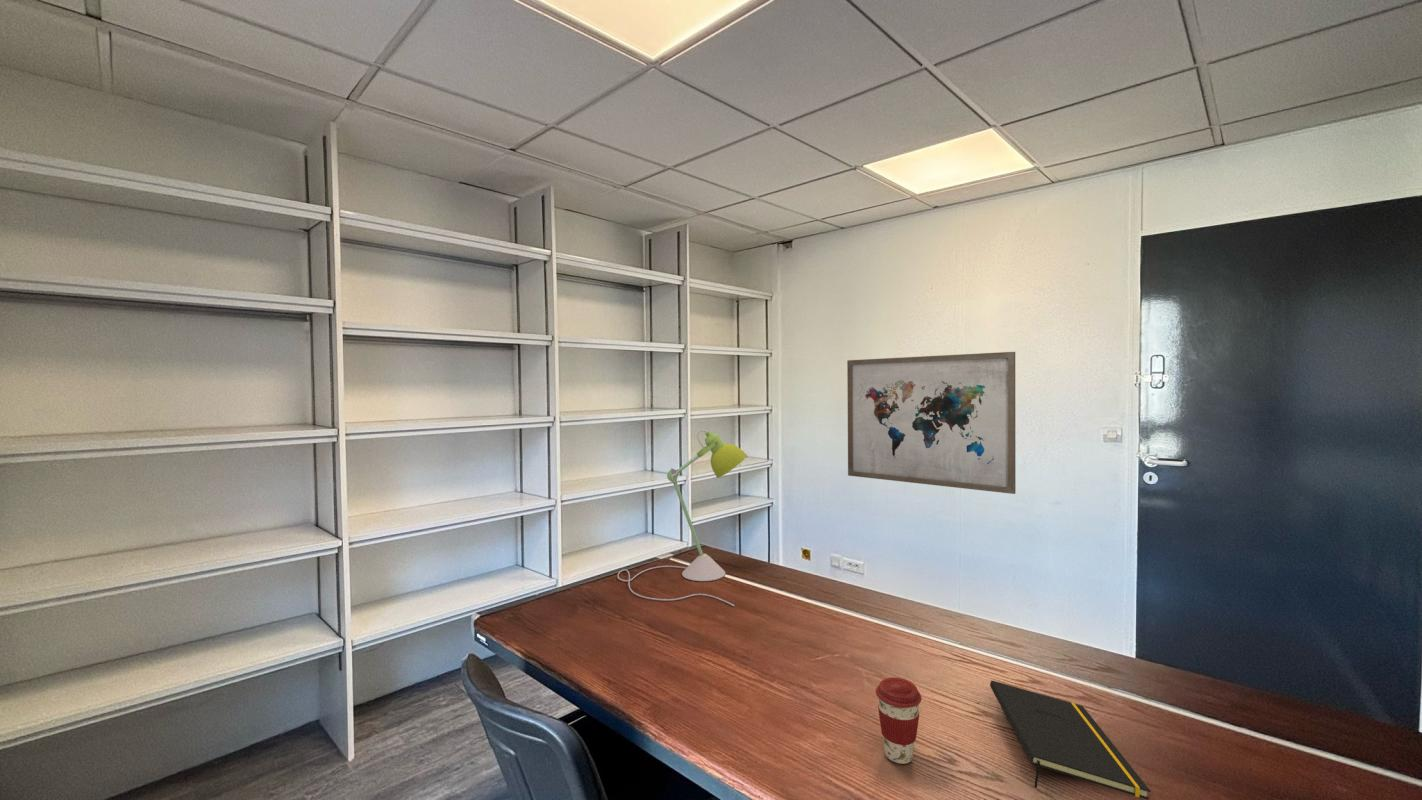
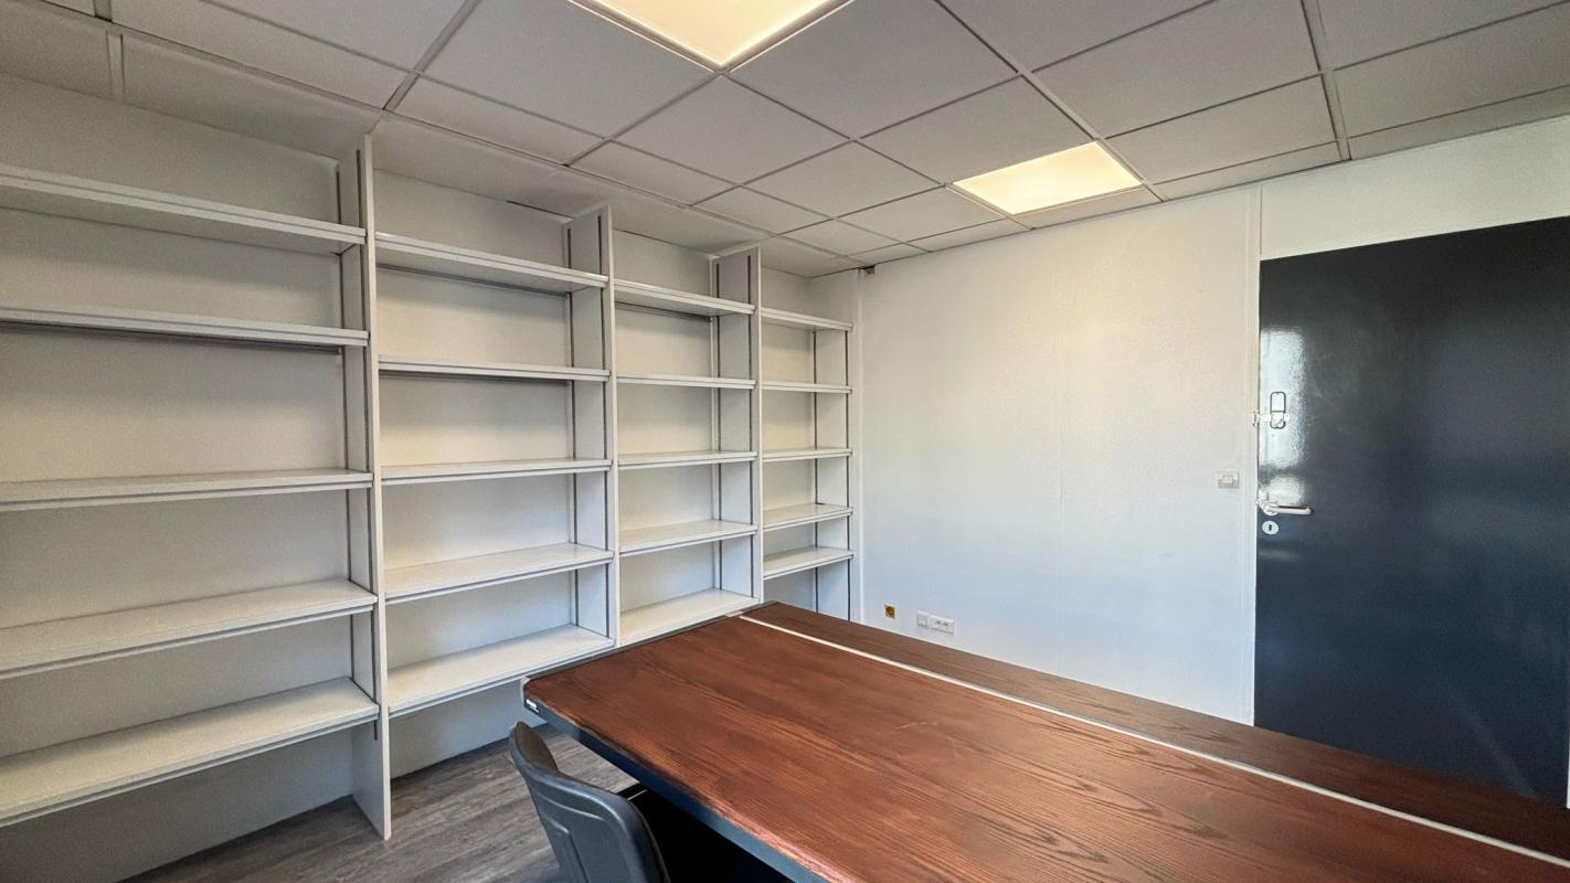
- coffee cup (898, 720)
- desk lamp (687, 511)
- wall art (922, 420)
- notepad (1059, 732)
